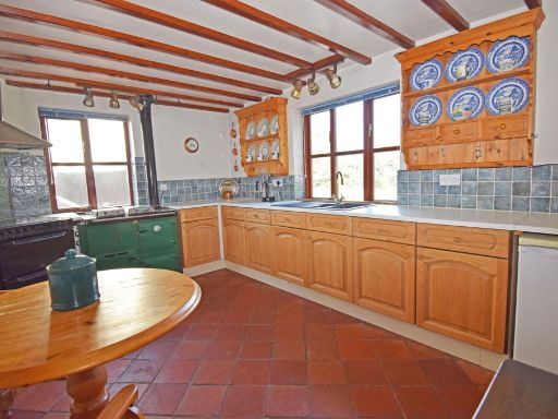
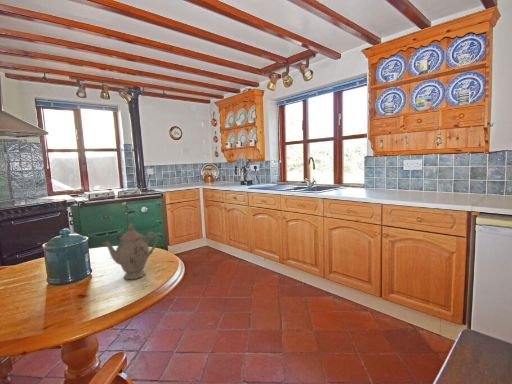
+ chinaware (132, 249)
